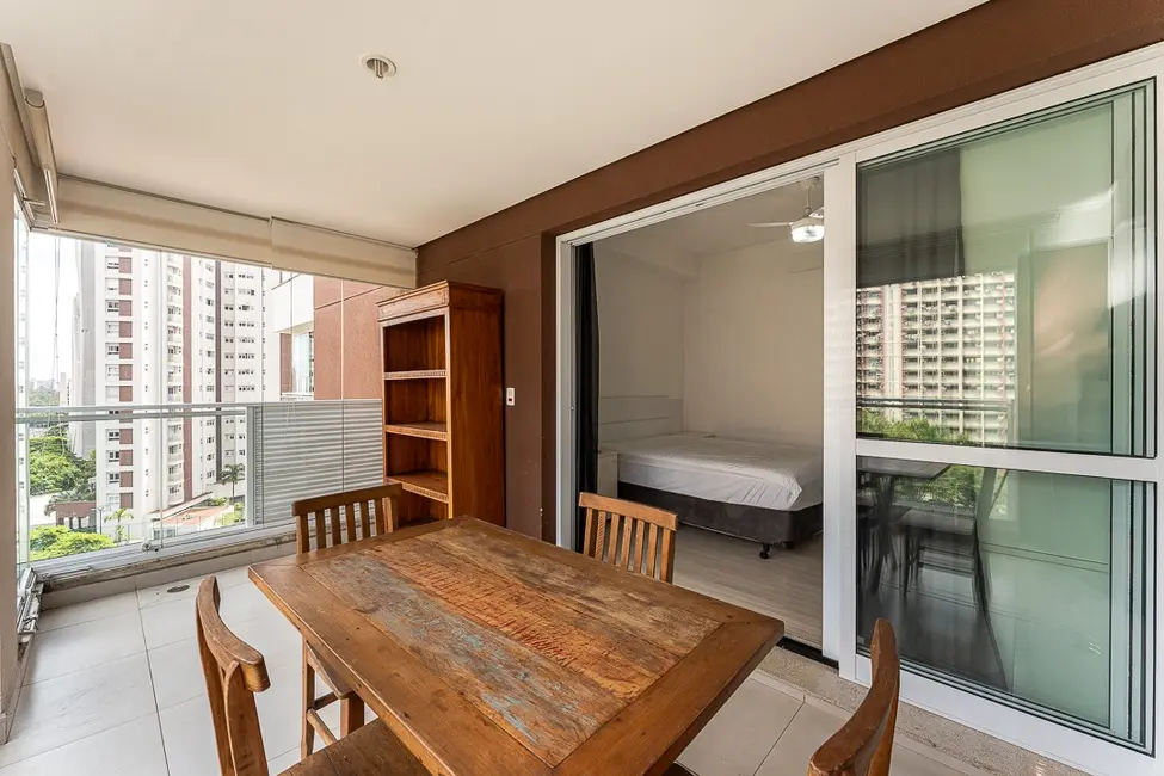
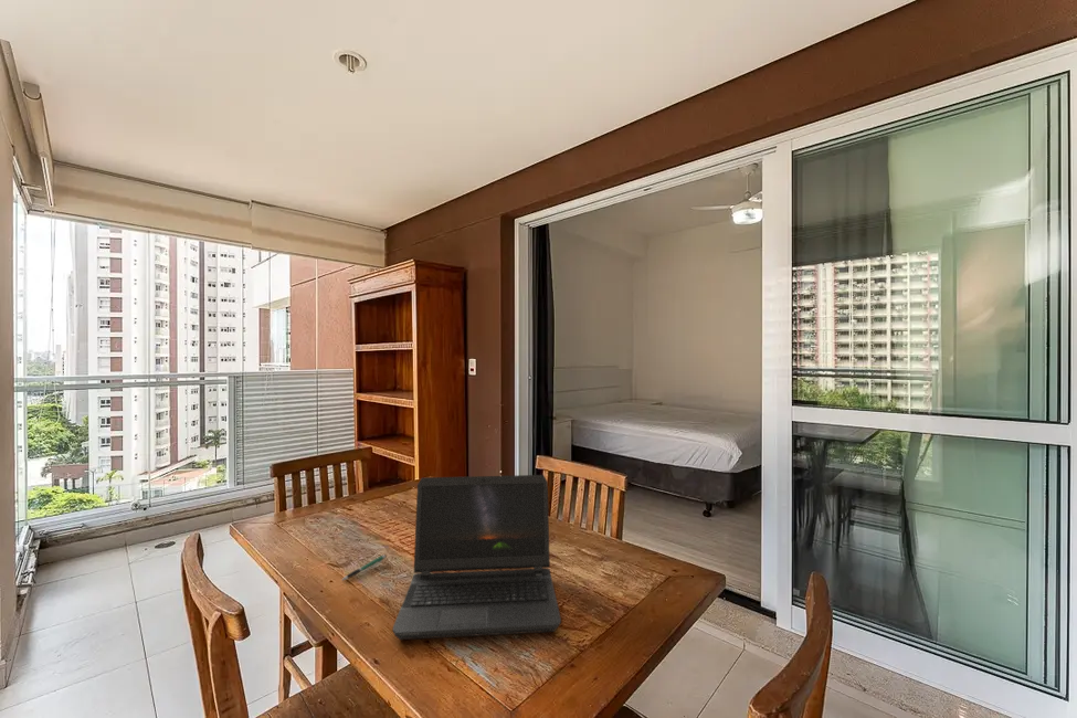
+ laptop computer (481, 546)
+ pen (365, 567)
